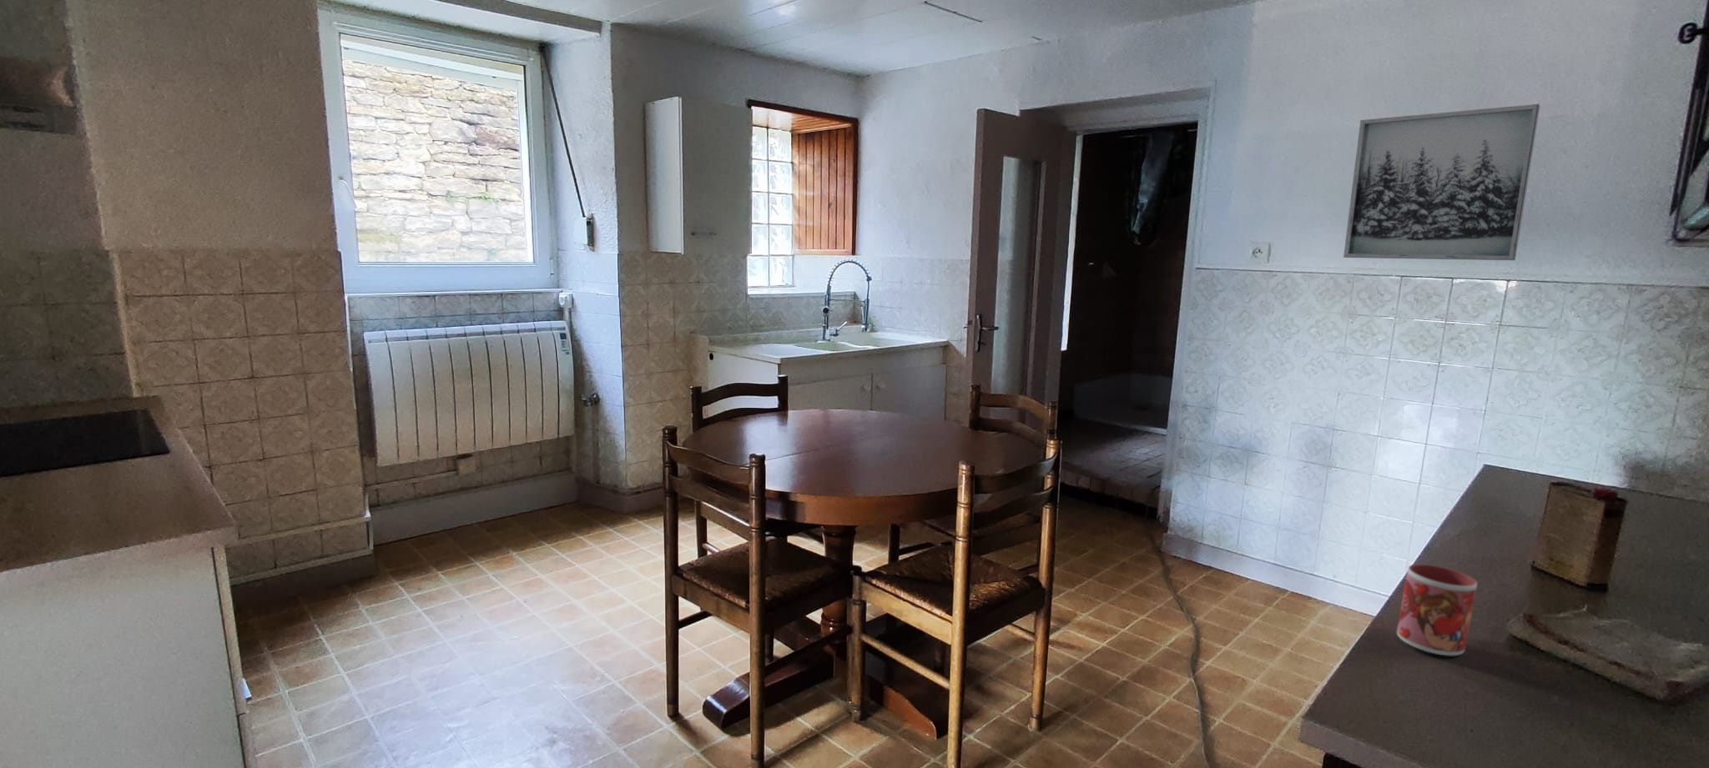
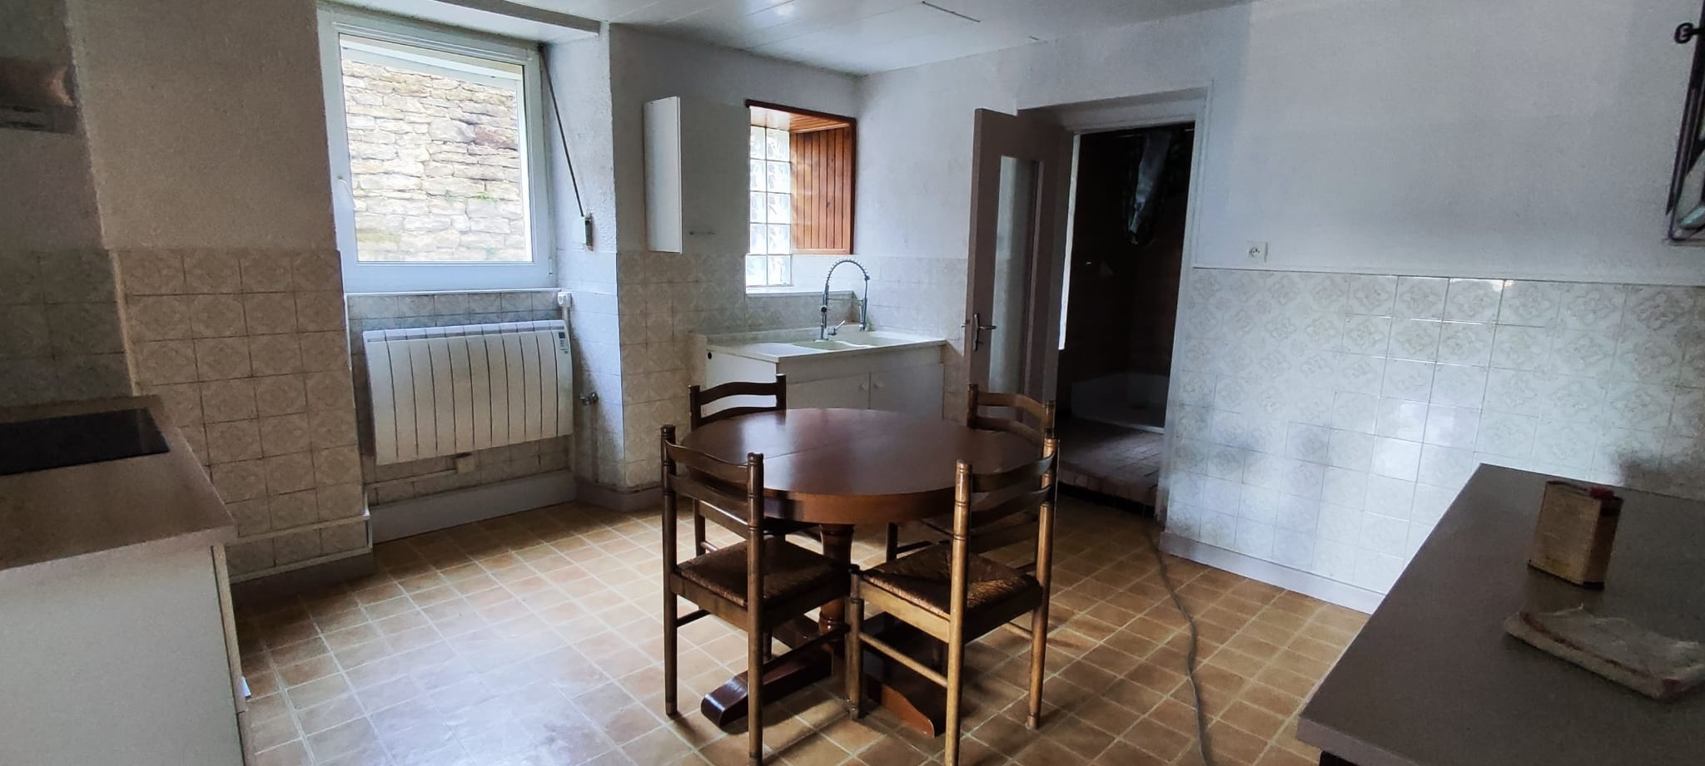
- mug (1437, 605)
- wall art (1434, 186)
